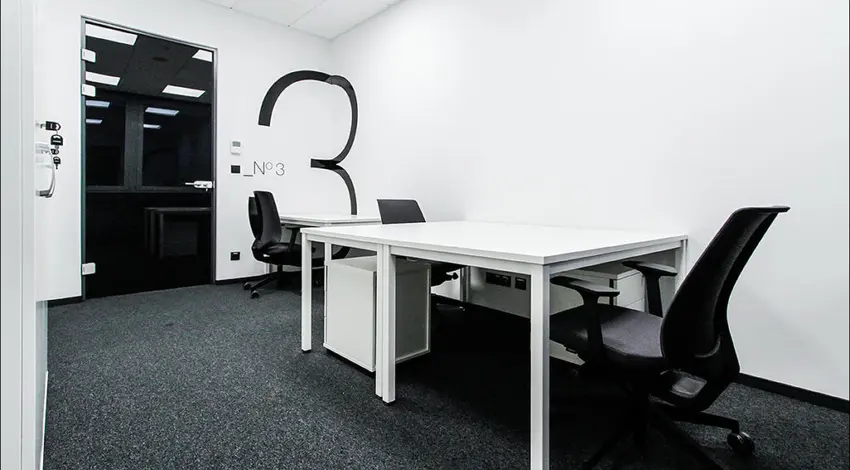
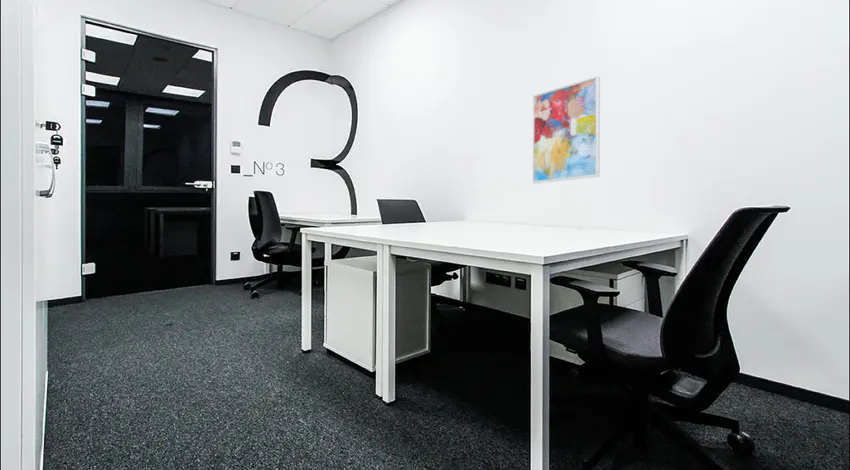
+ wall art (564, 133)
